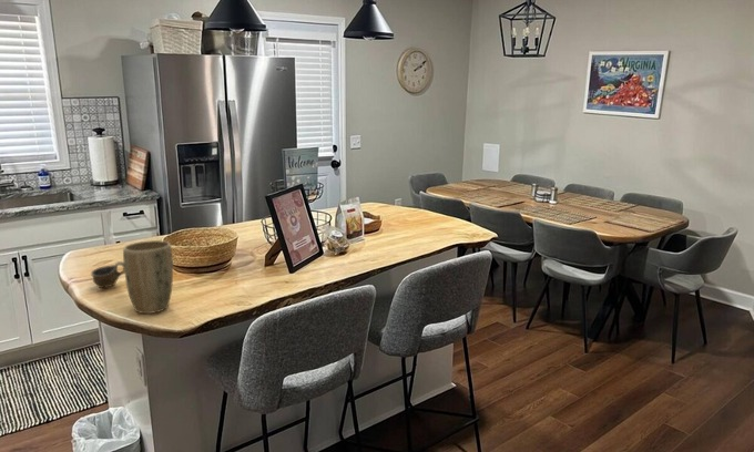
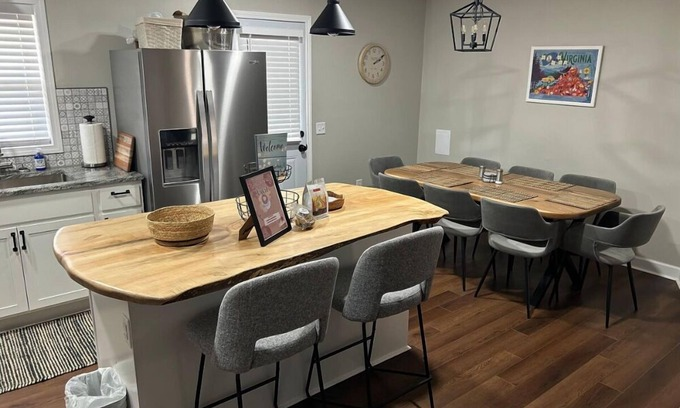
- plant pot (150, 277)
- cup (106, 275)
